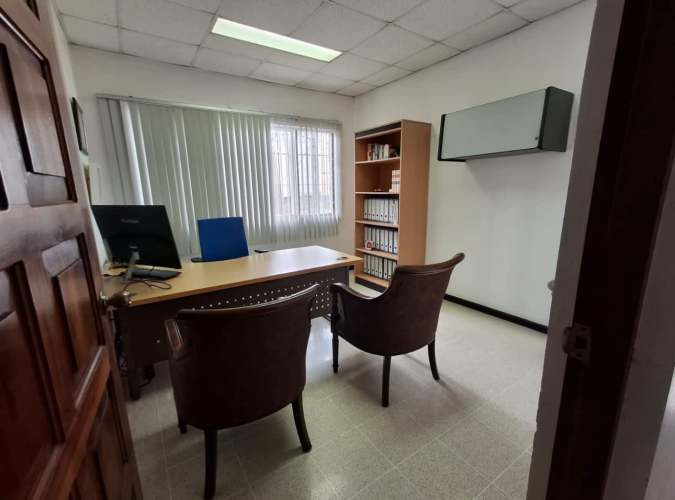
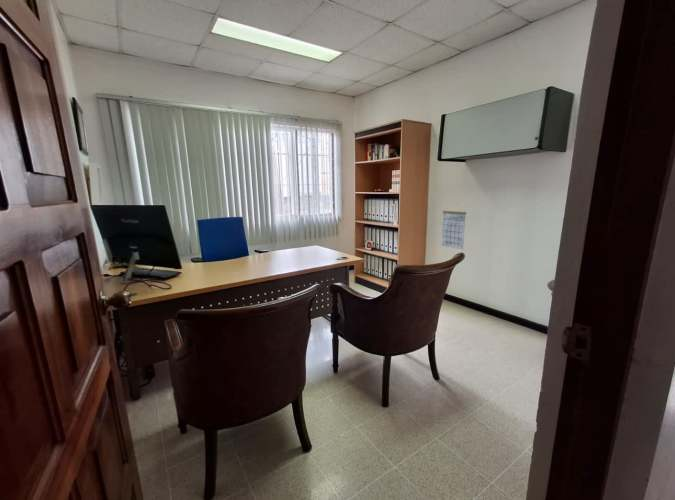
+ calendar (453, 225)
